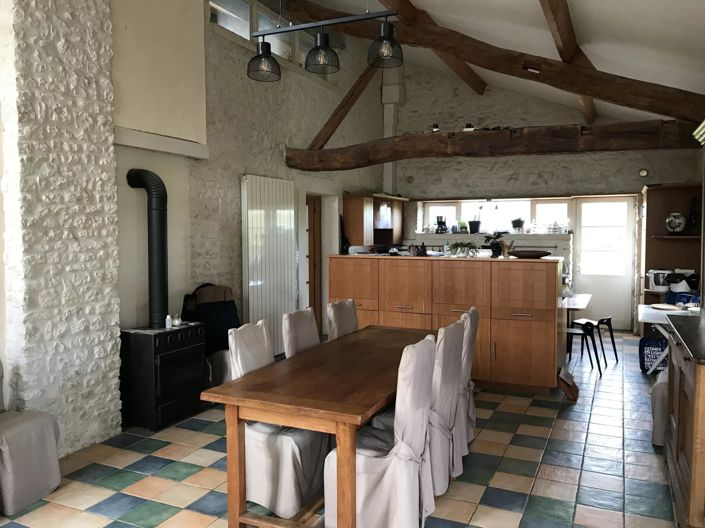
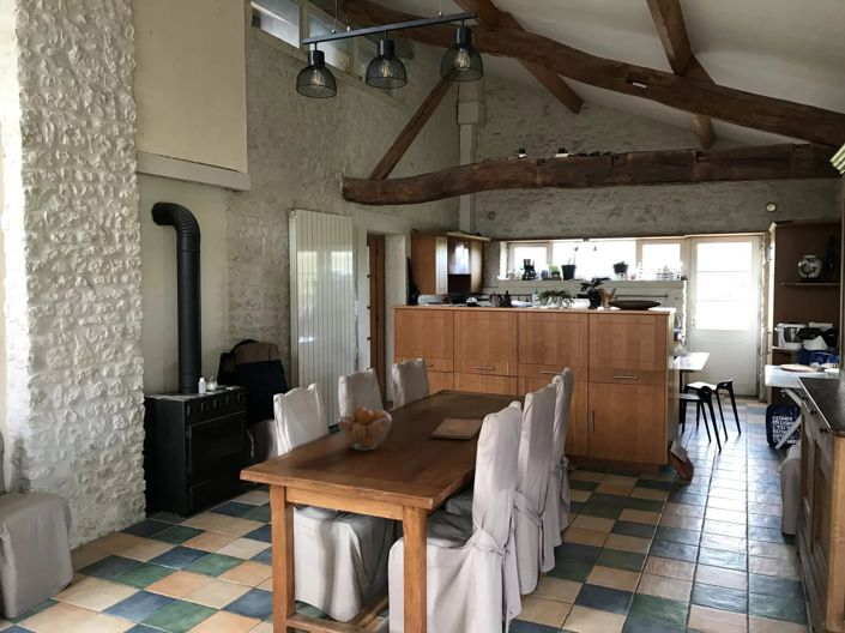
+ cutting board (458, 428)
+ fruit basket (364, 427)
